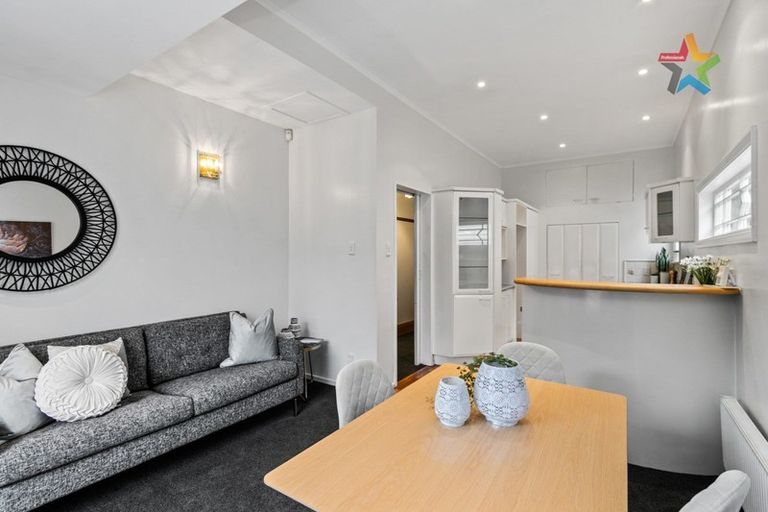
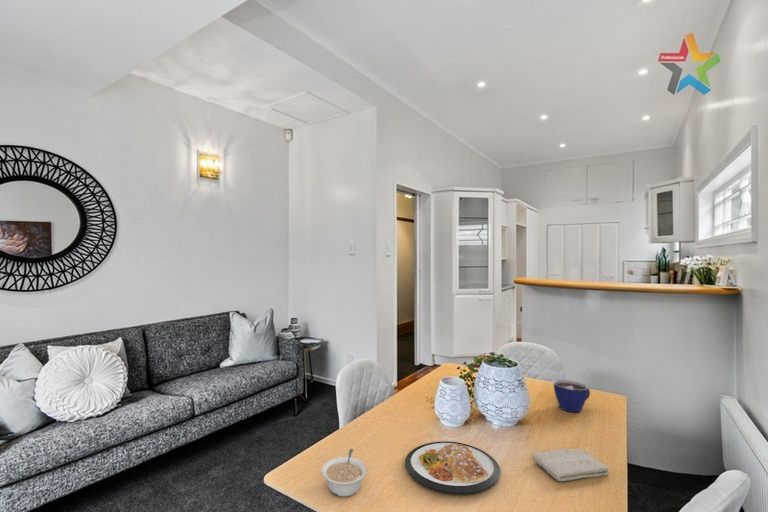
+ washcloth (570, 463)
+ legume (343, 475)
+ cup (574, 395)
+ dish (451, 462)
